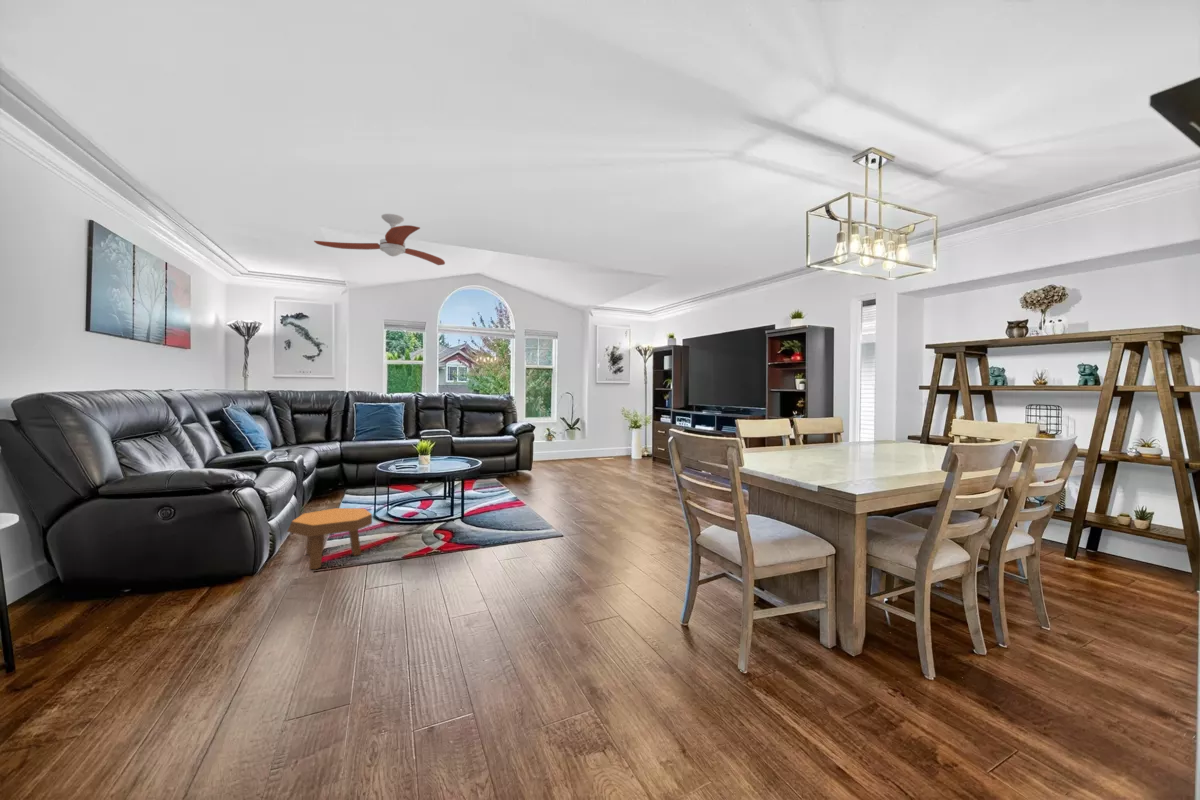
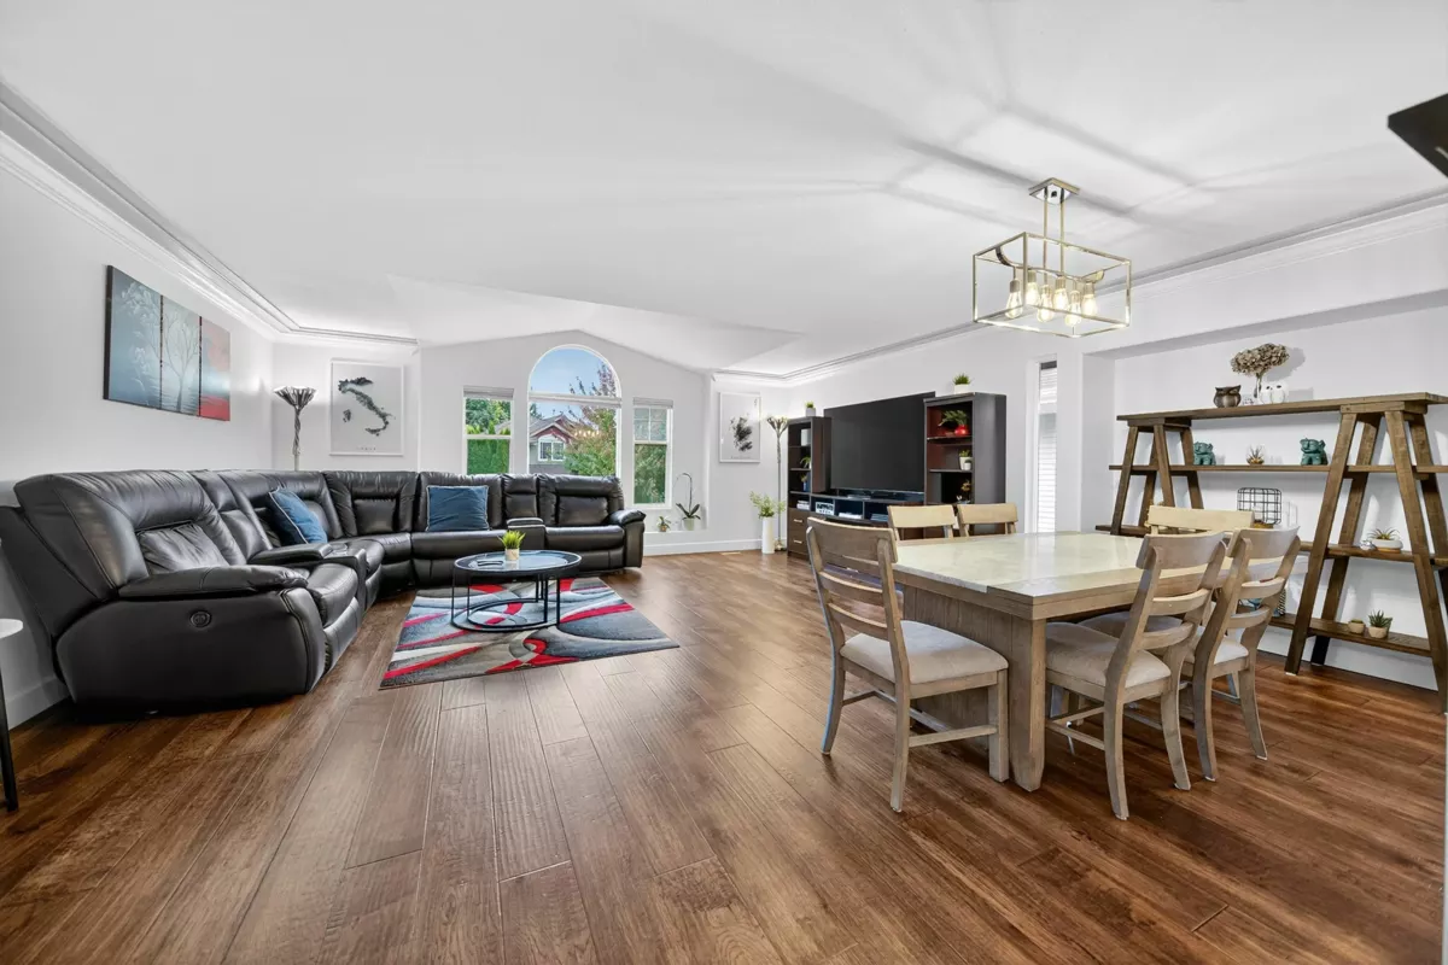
- ceiling fan (386, 233)
- footstool (332, 533)
